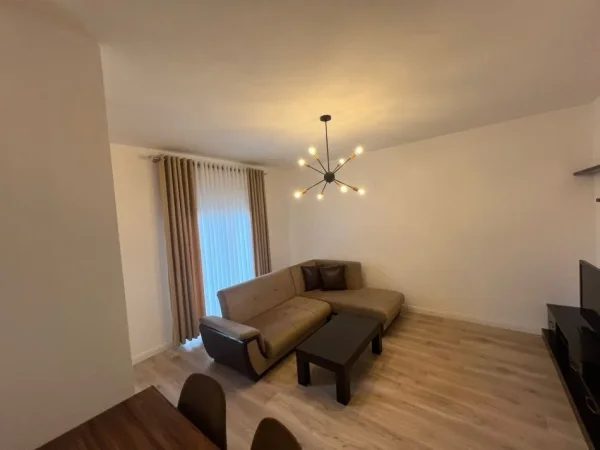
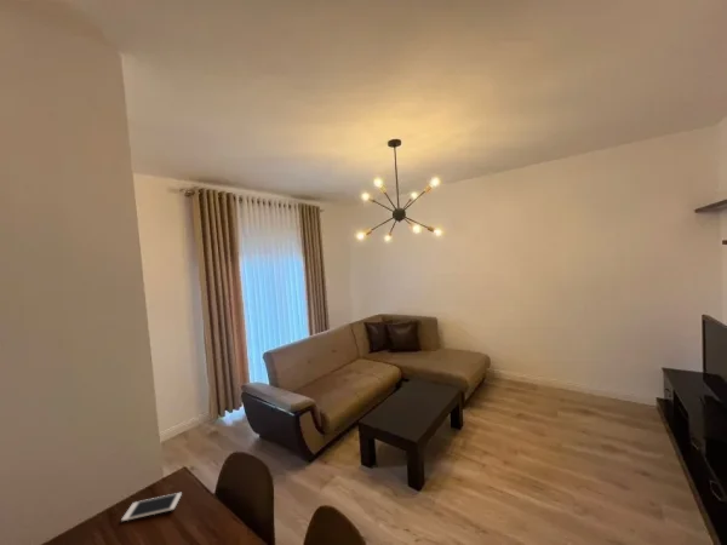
+ cell phone (153, 506)
